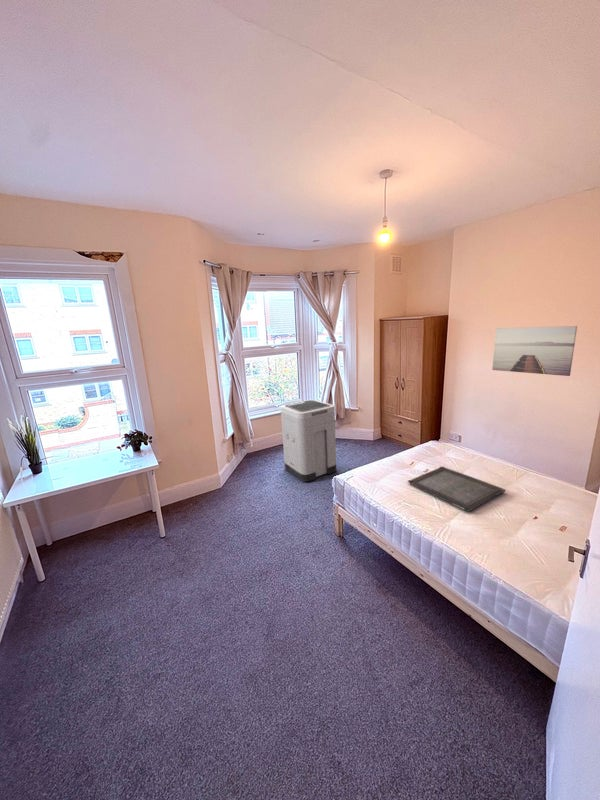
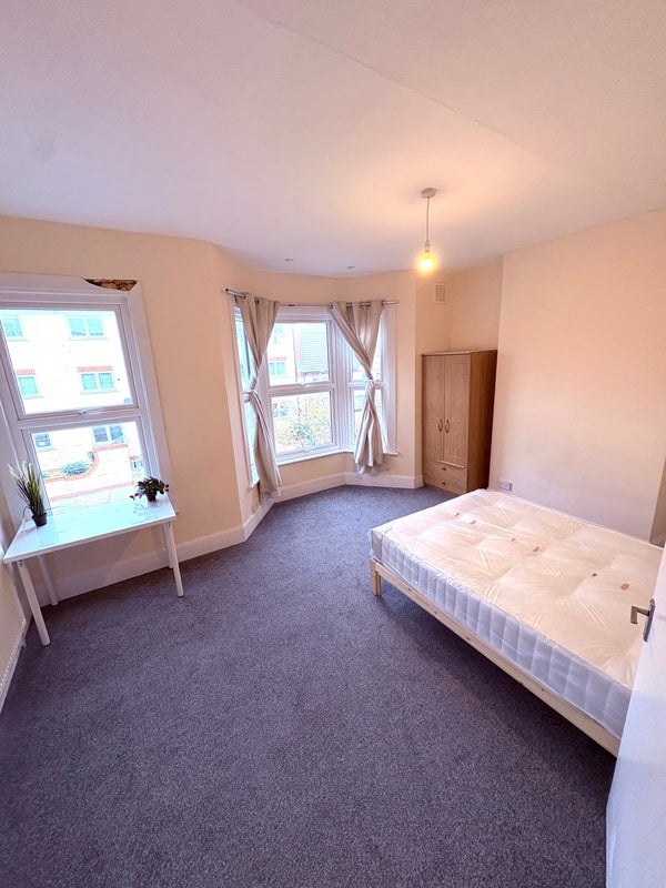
- wall art (530, 350)
- trash can (308, 438)
- serving tray (454, 485)
